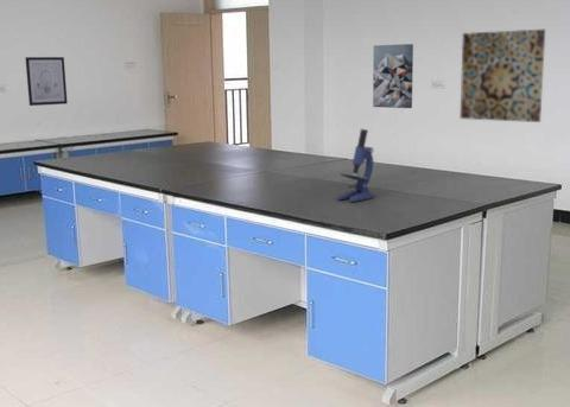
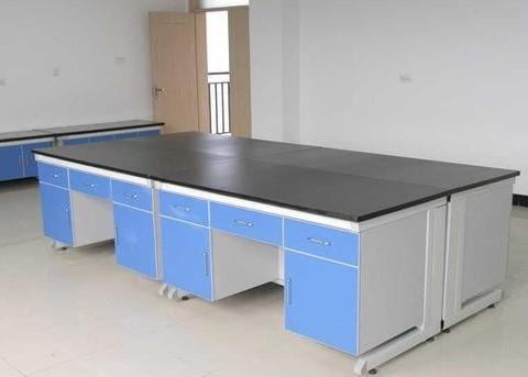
- microscope (357, 164)
- wall art (500, 76)
- wall art (46, 81)
- wall art (392, 76)
